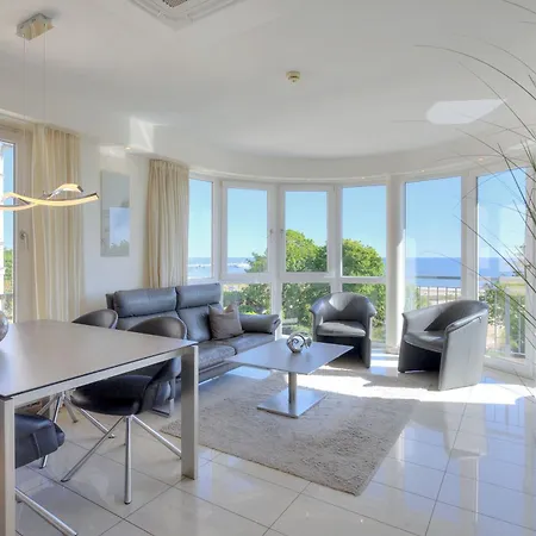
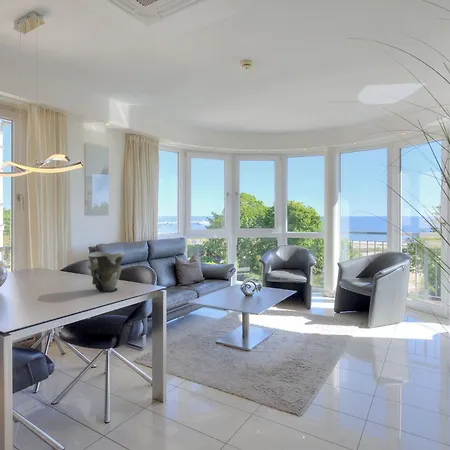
+ vase (106, 270)
